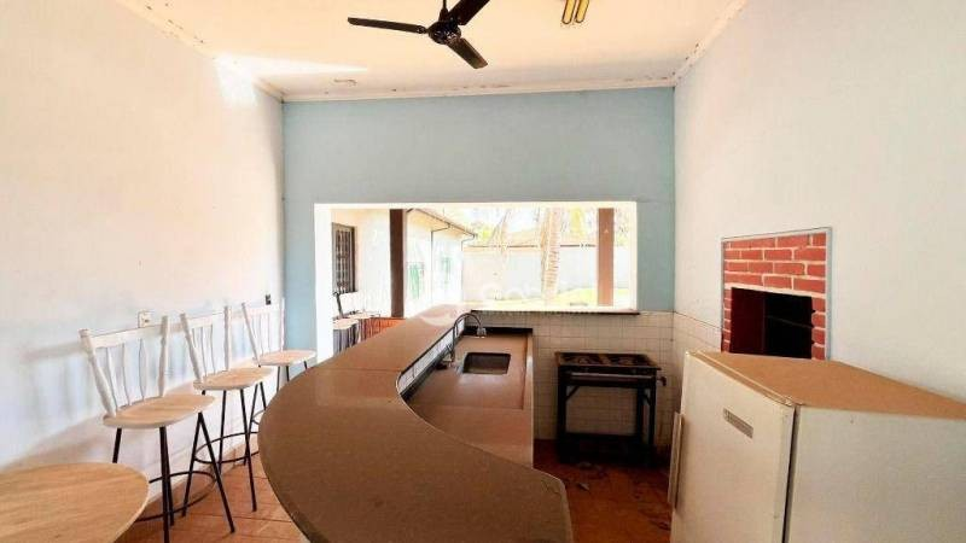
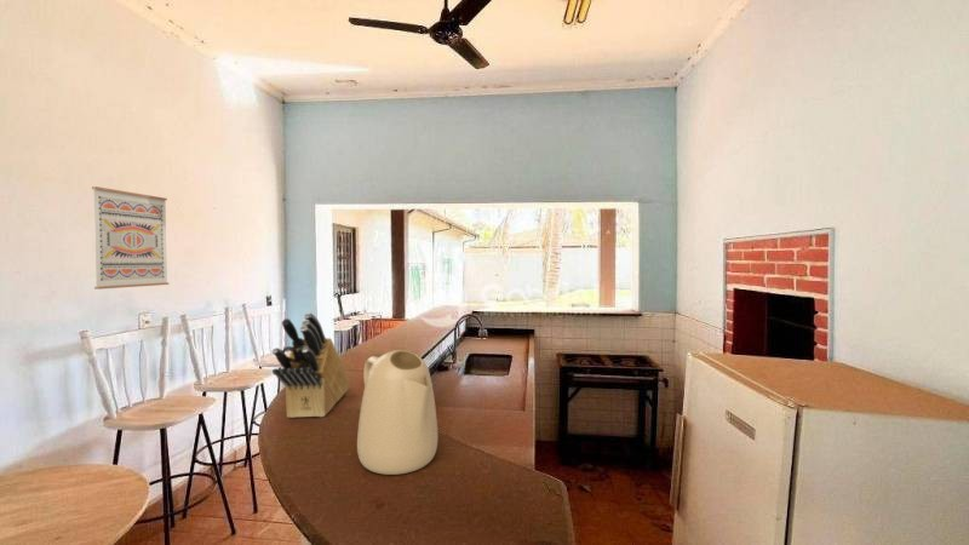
+ kettle (395, 403)
+ knife block (315, 357)
+ wall art (133, 240)
